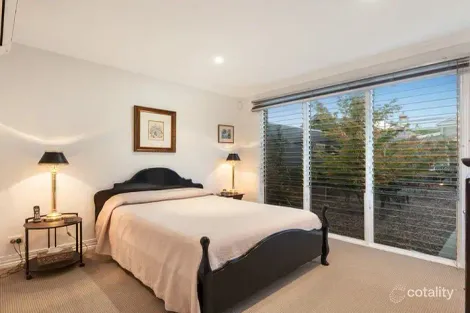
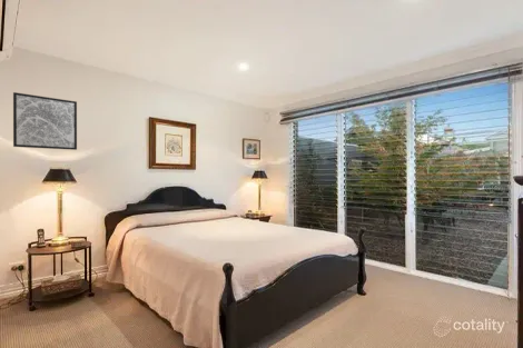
+ wall art (47, 122)
